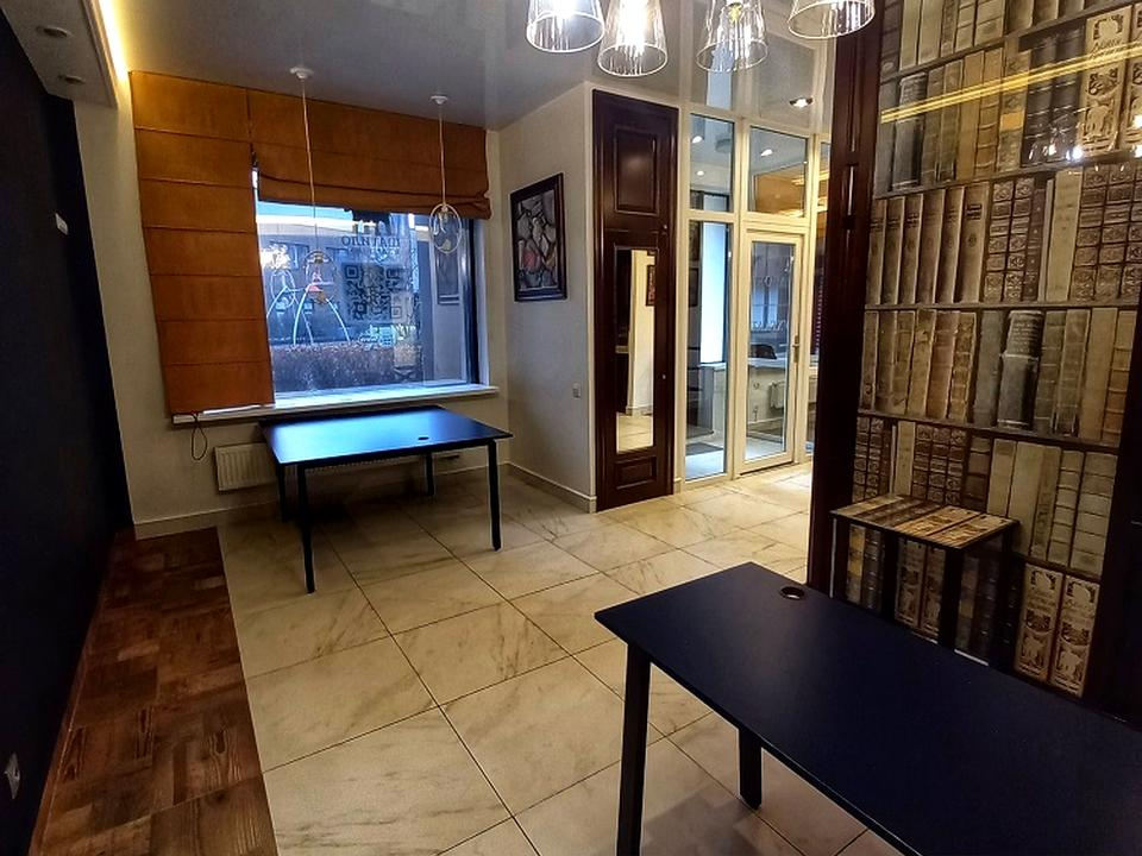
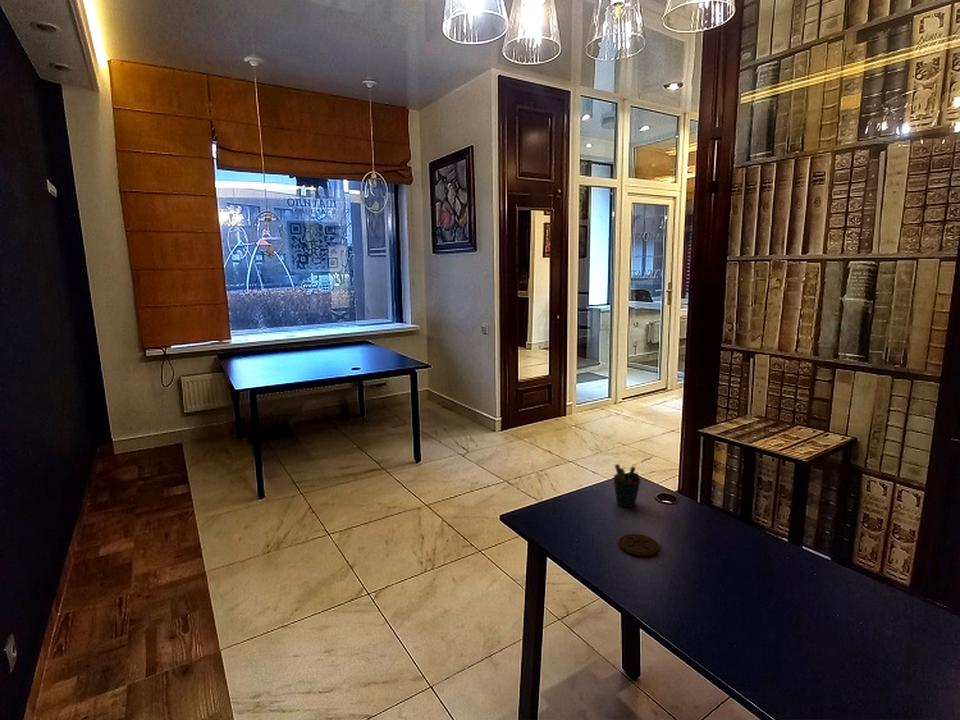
+ pen holder (626, 483)
+ coaster (638, 544)
